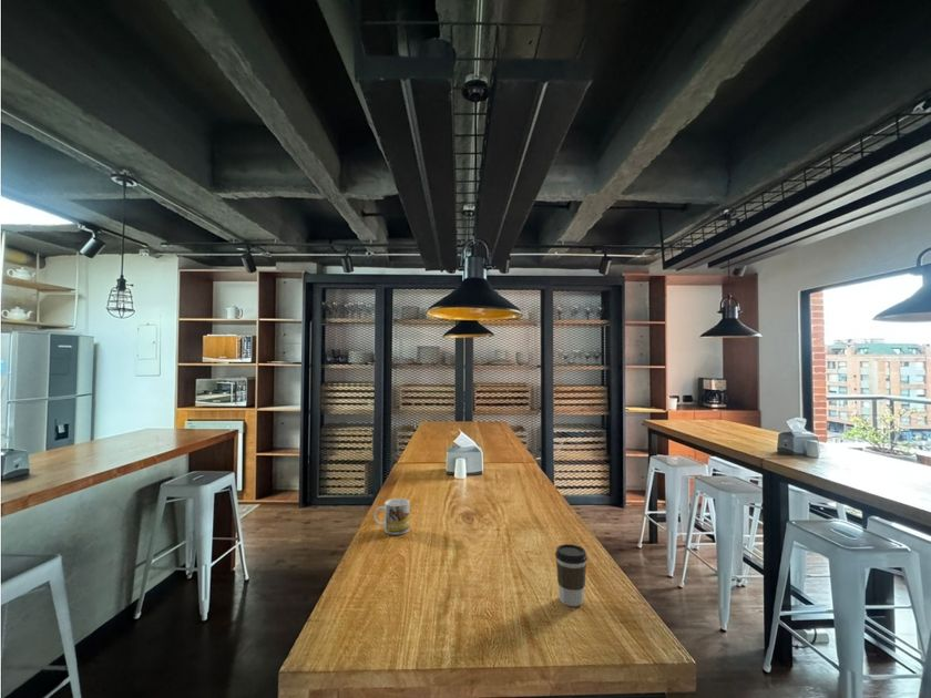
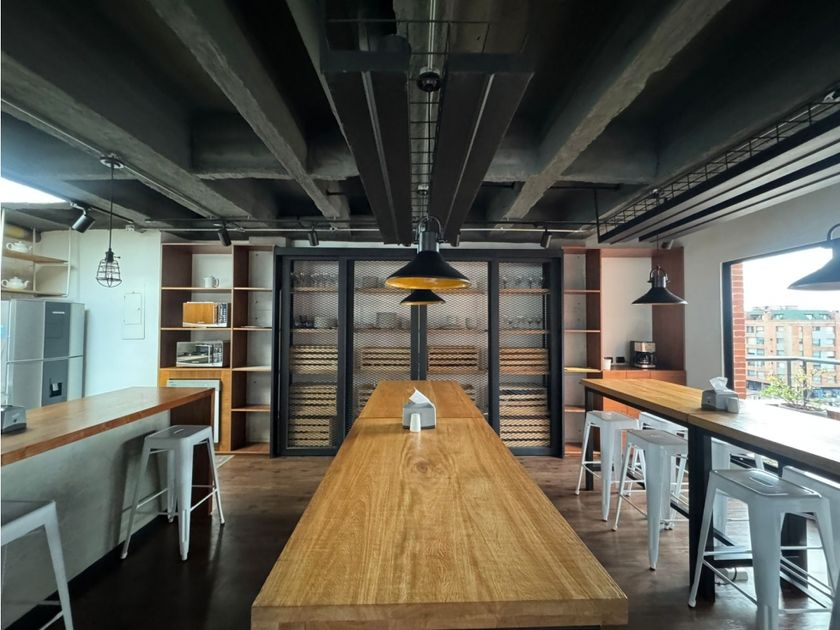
- mug (391, 515)
- coffee cup (571, 574)
